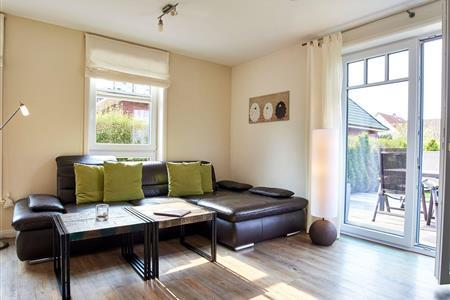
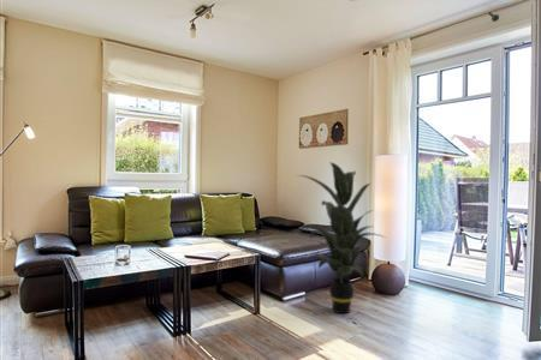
+ indoor plant (335, 236)
